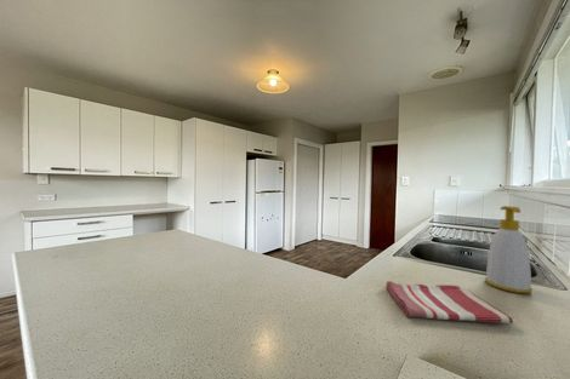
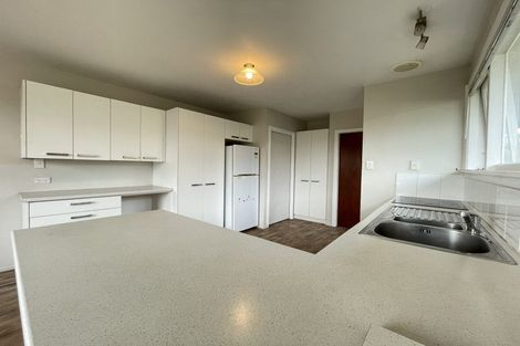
- soap bottle (508, 246)
- dish towel (439, 299)
